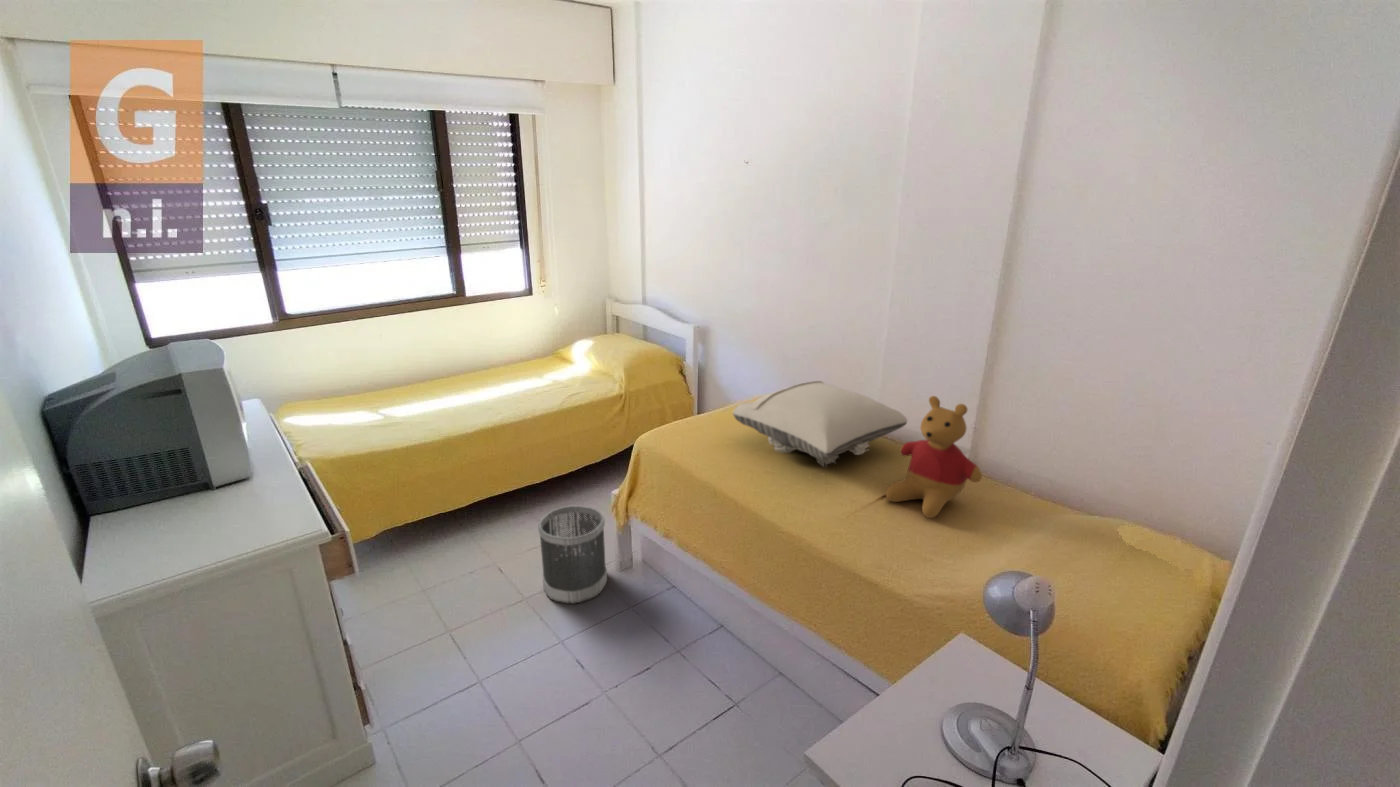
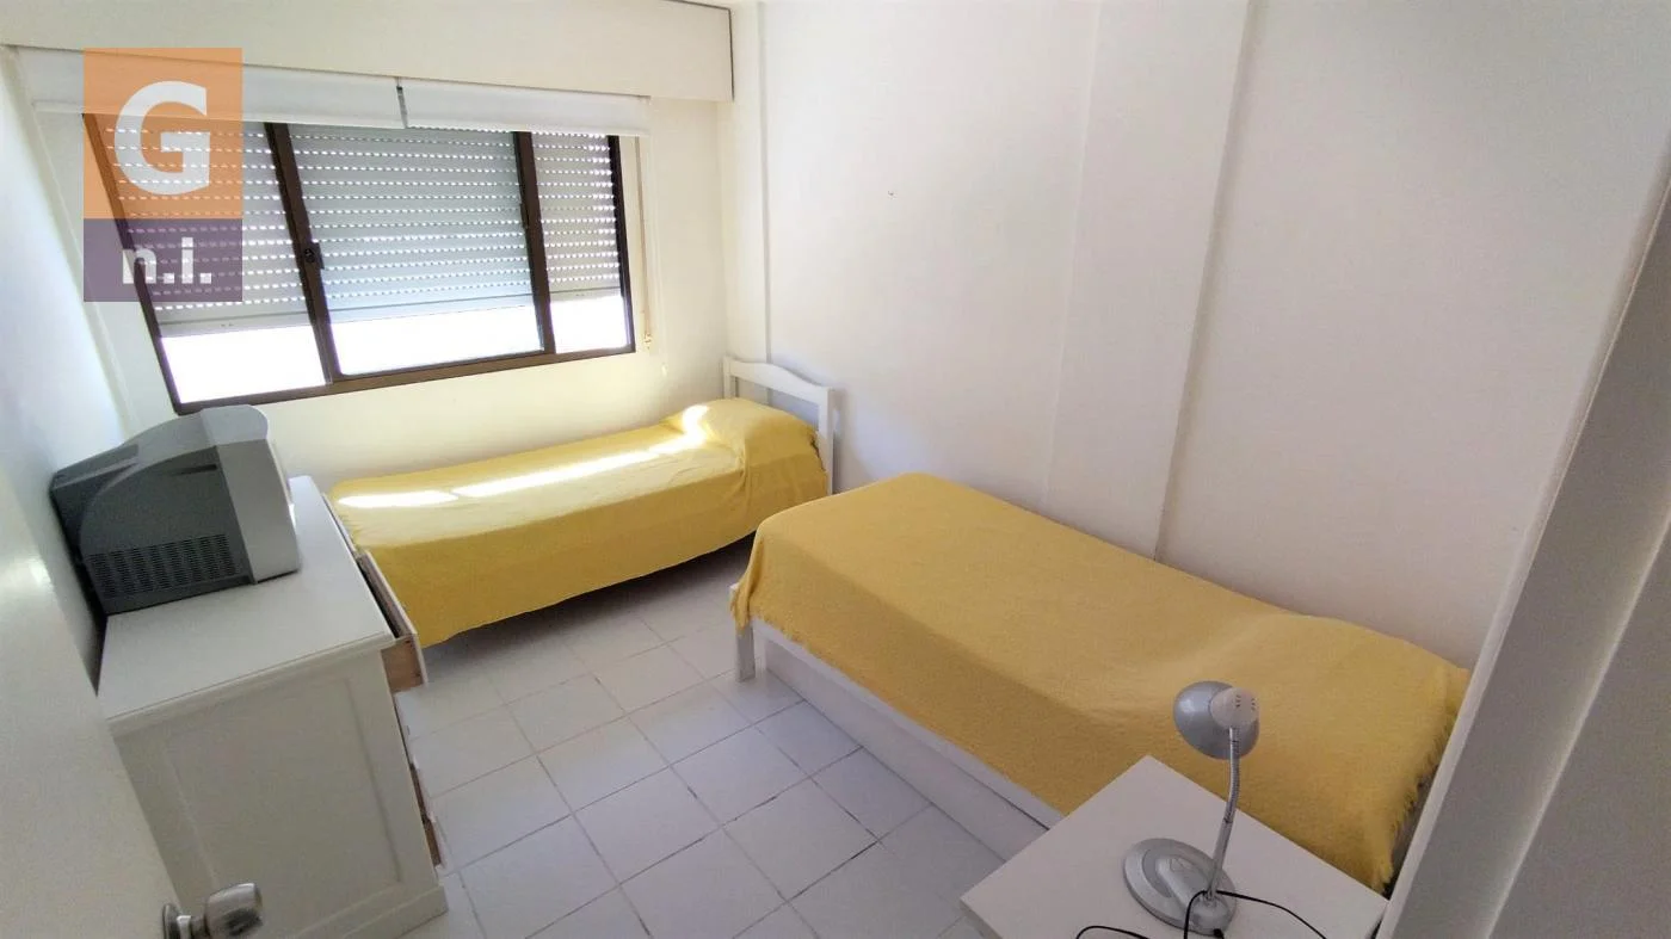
- stuffed bear (932, 453)
- wastebasket (573, 553)
- pillow (818, 419)
